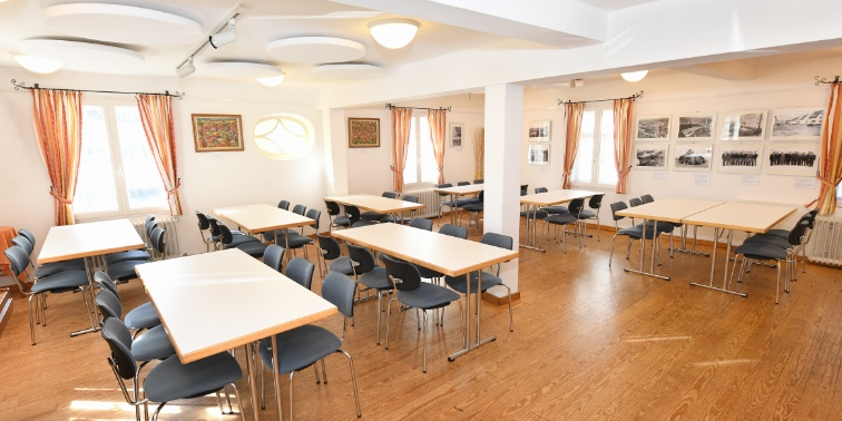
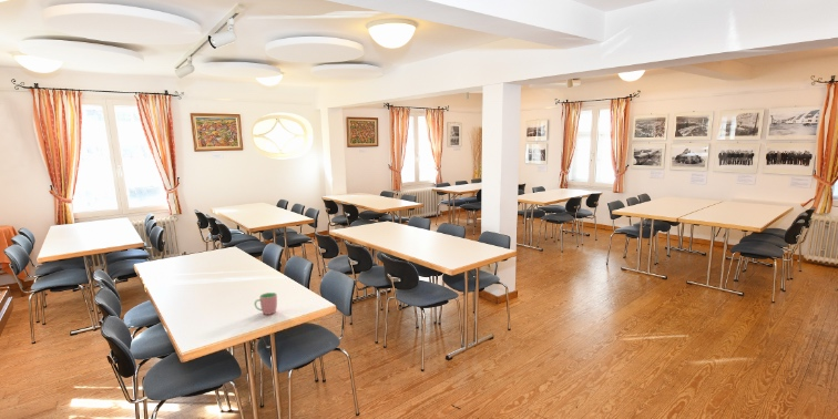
+ cup (265, 304)
